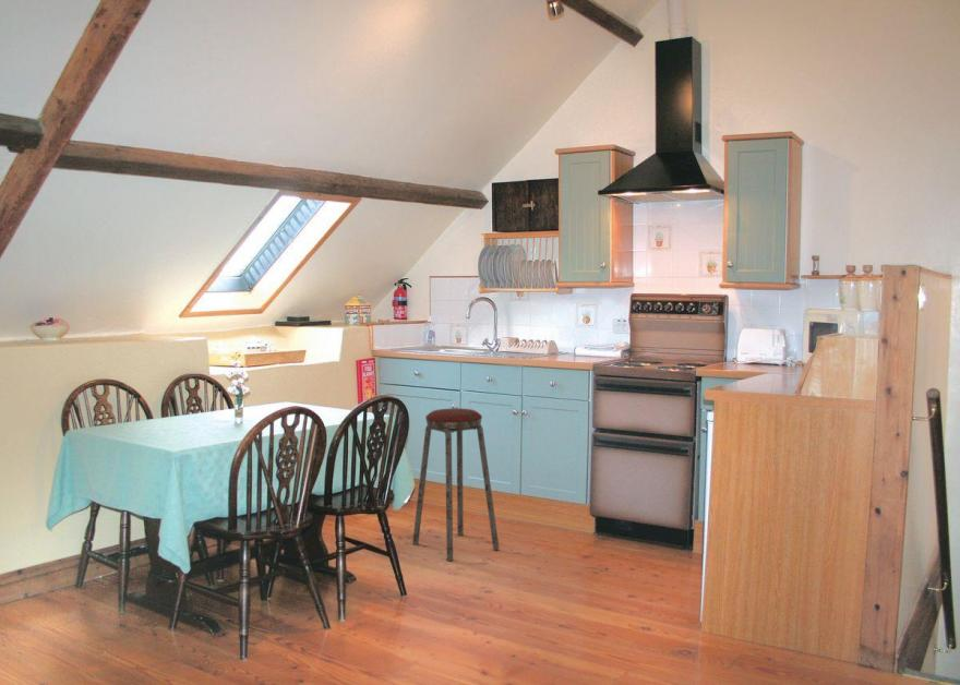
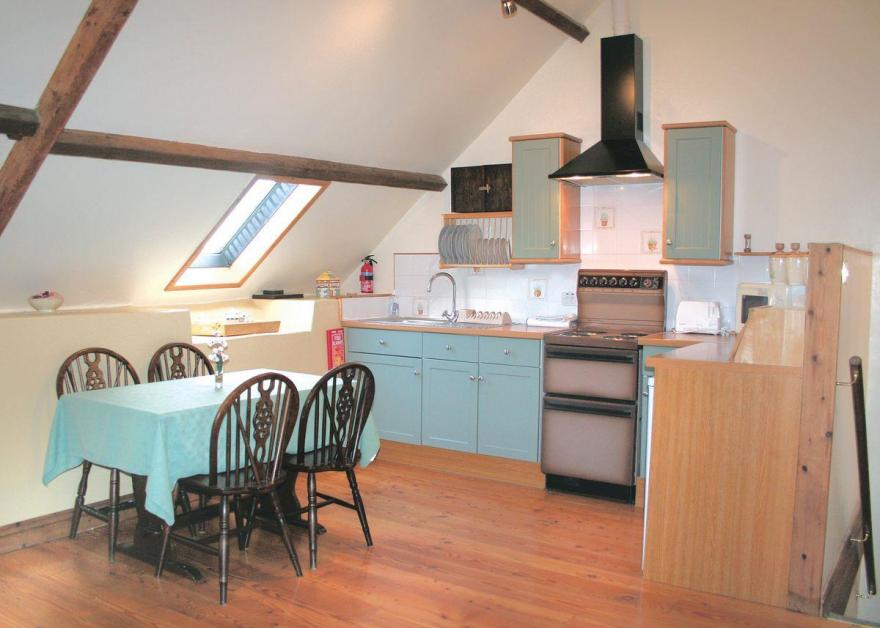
- music stool (457, 479)
